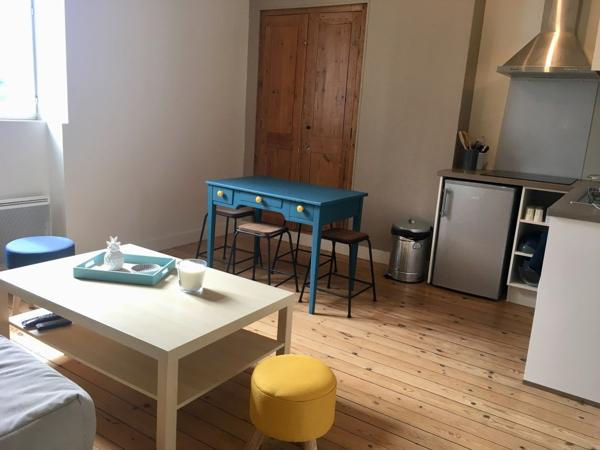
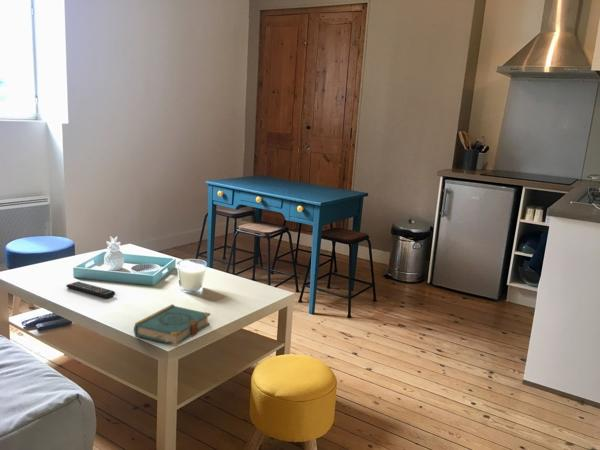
+ remote control (90, 289)
+ book (172, 324)
